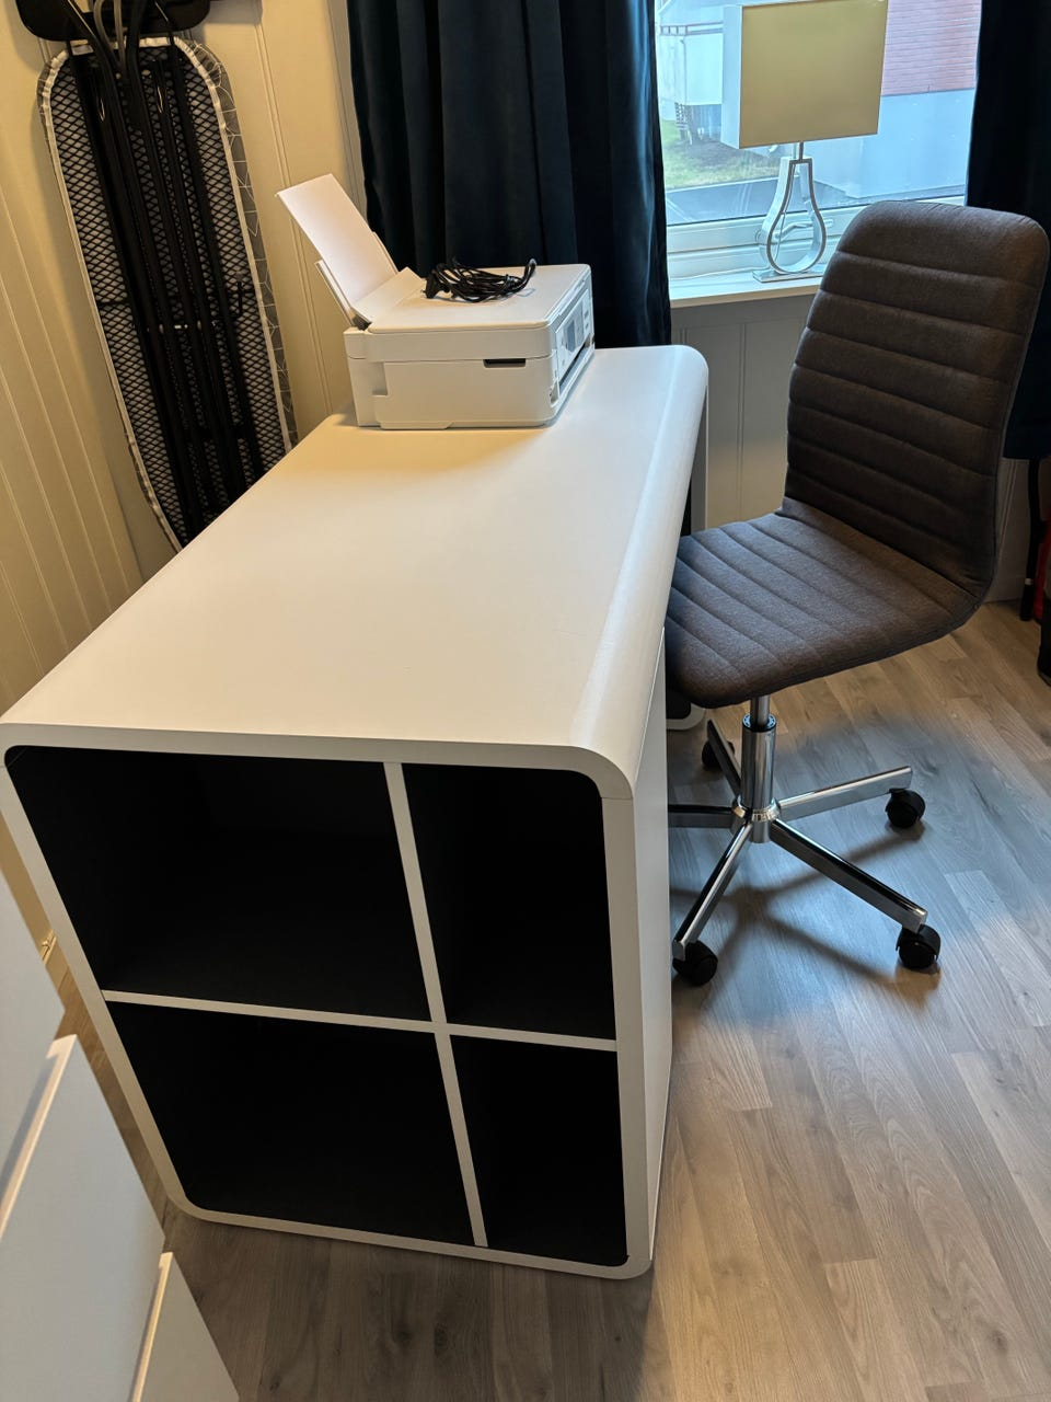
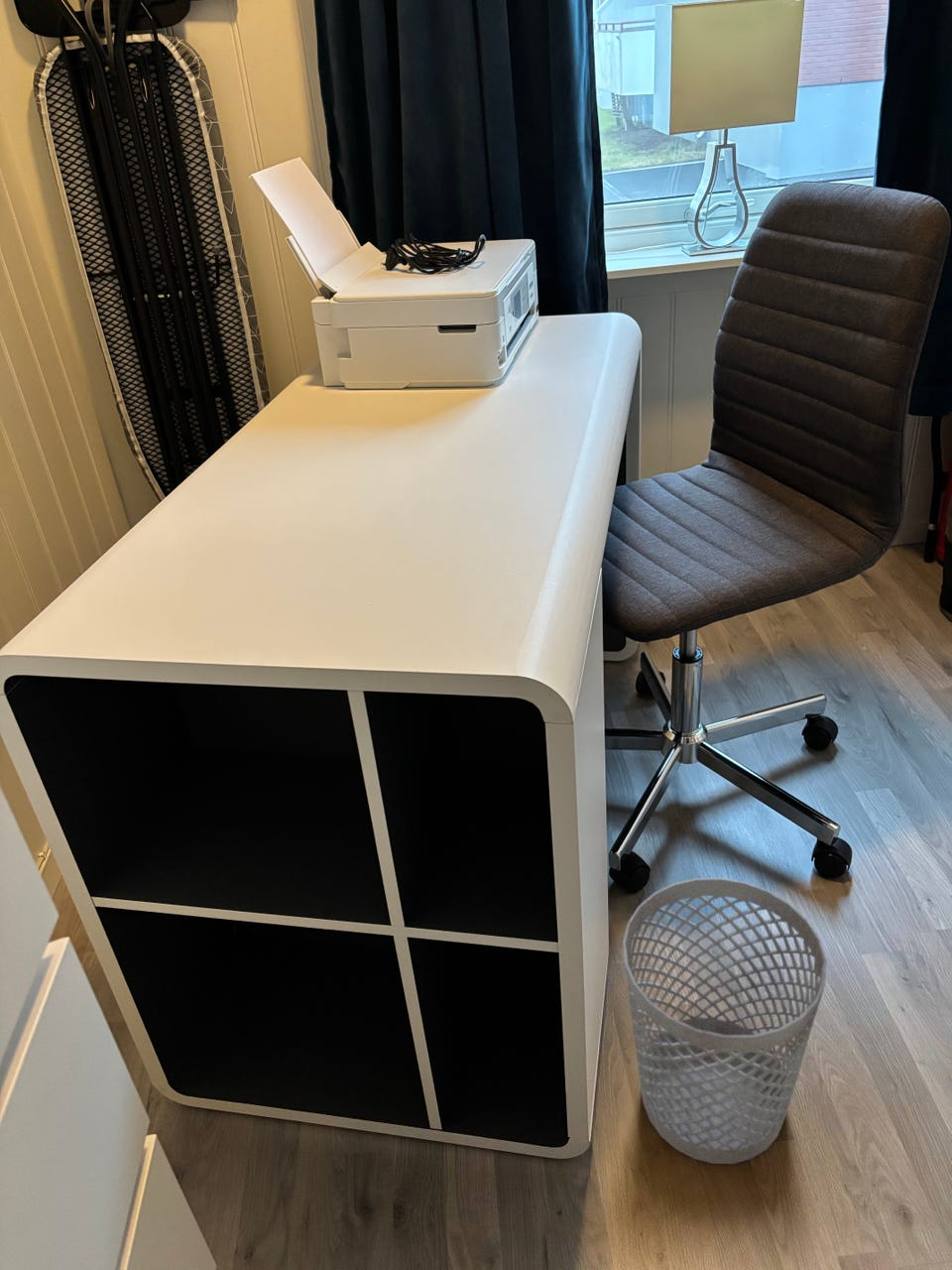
+ wastebasket (717, 1027)
